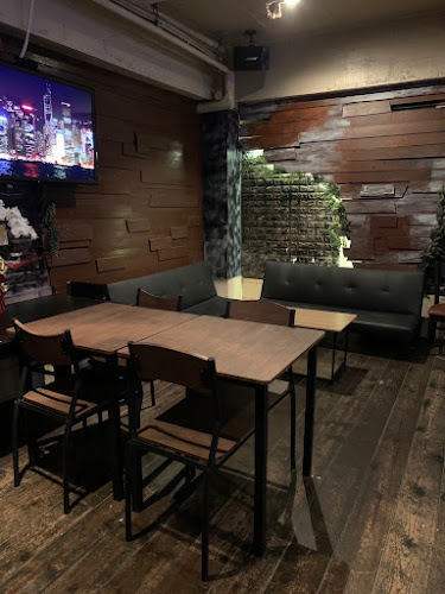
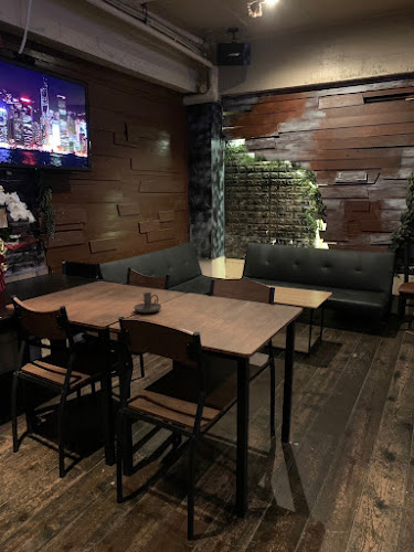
+ candle holder (149, 301)
